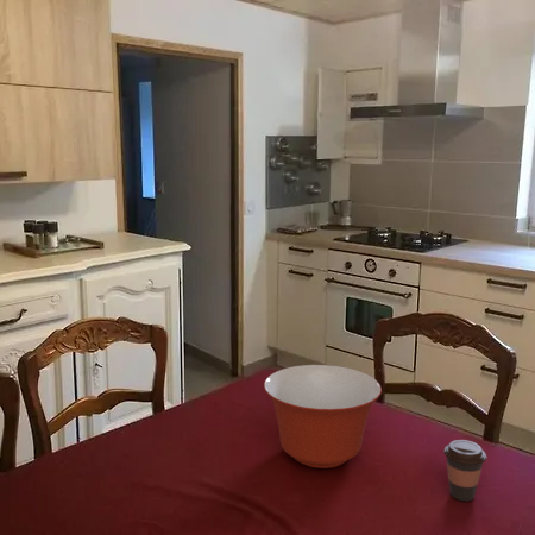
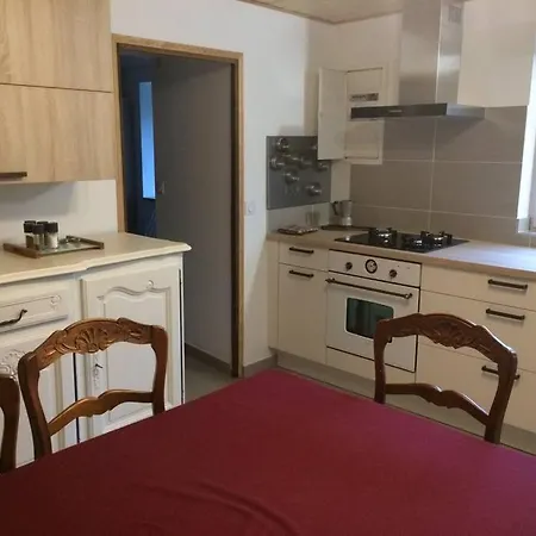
- coffee cup (464, 471)
- mixing bowl (321, 418)
